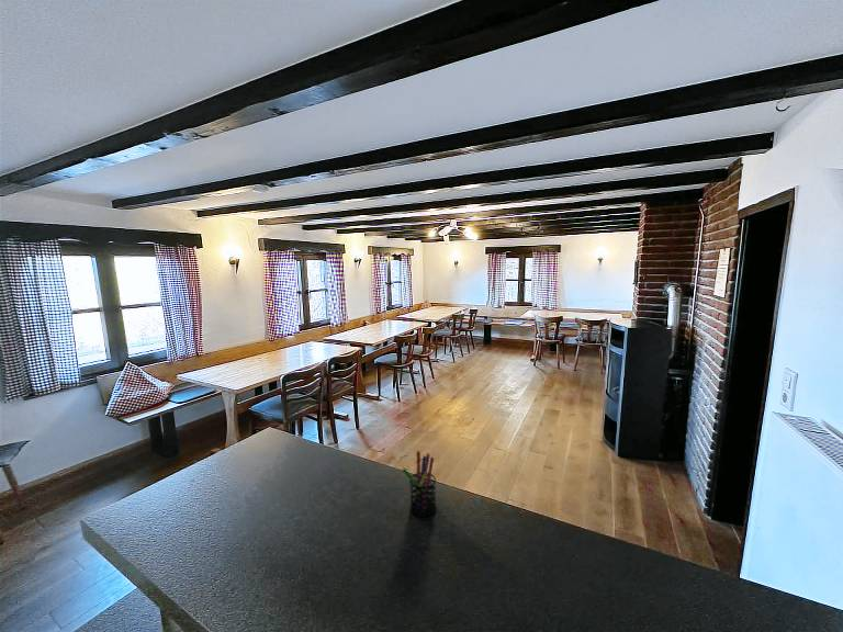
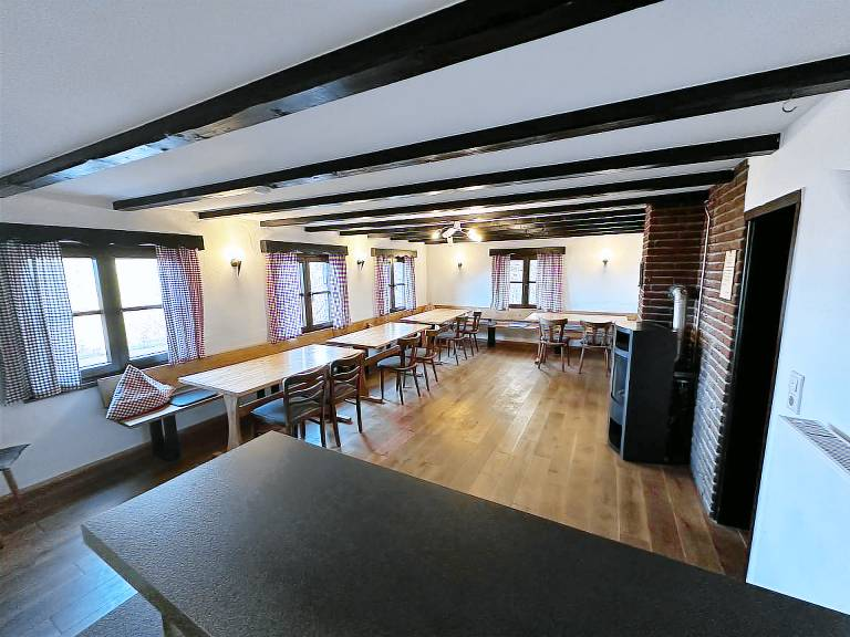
- pen holder (419, 483)
